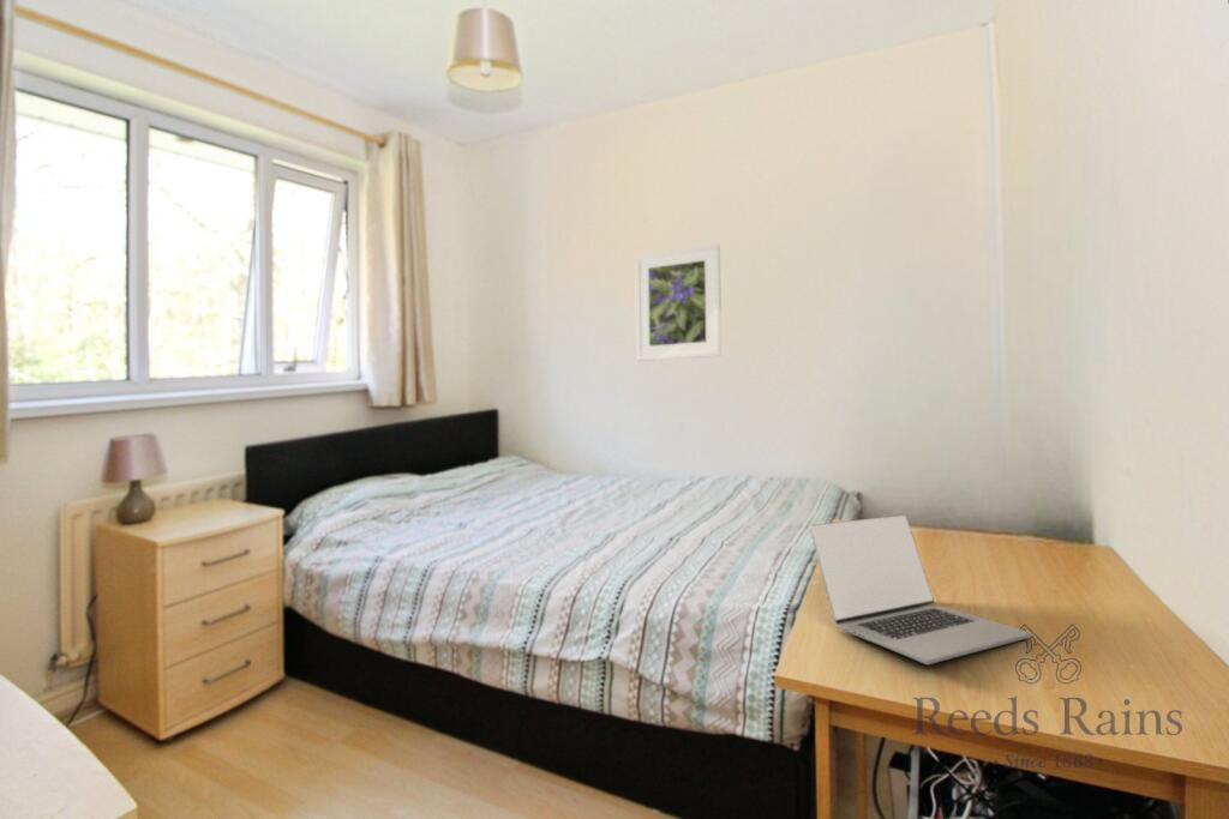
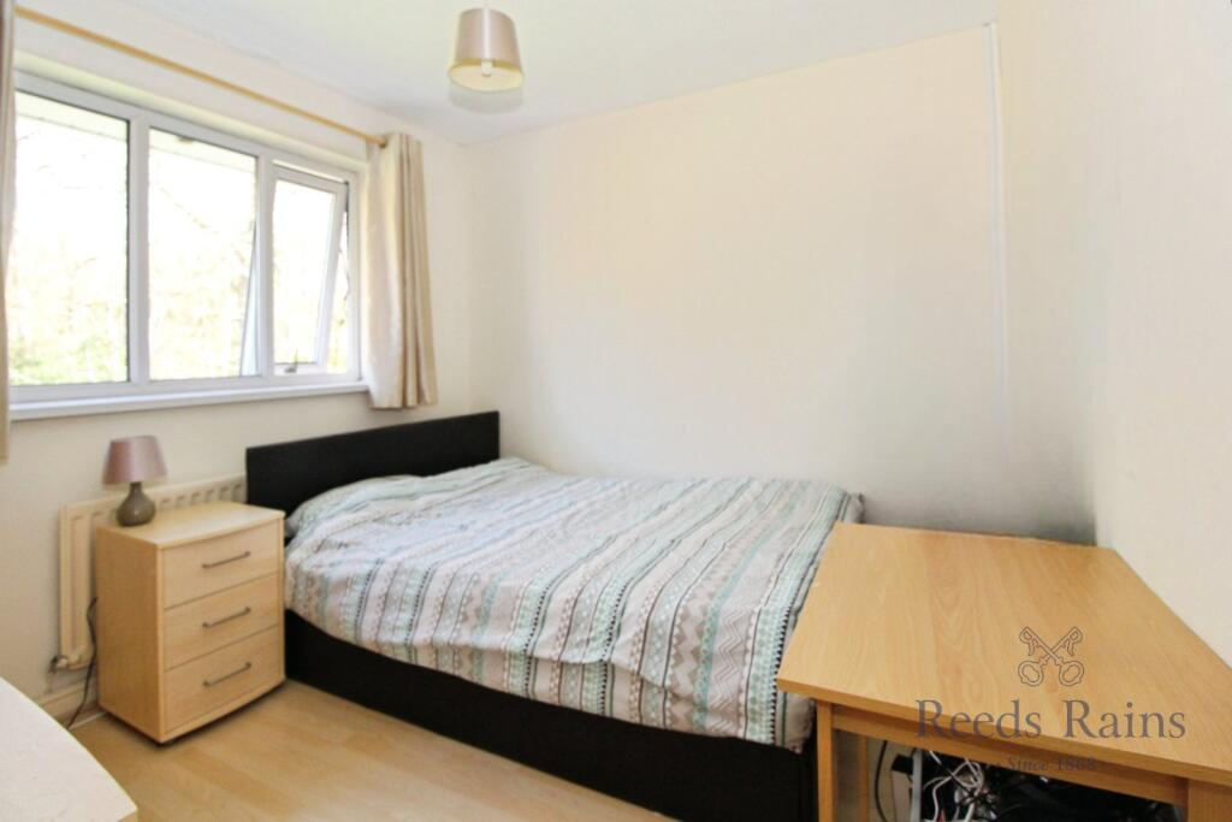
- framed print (677, 303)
- laptop (913, 578)
